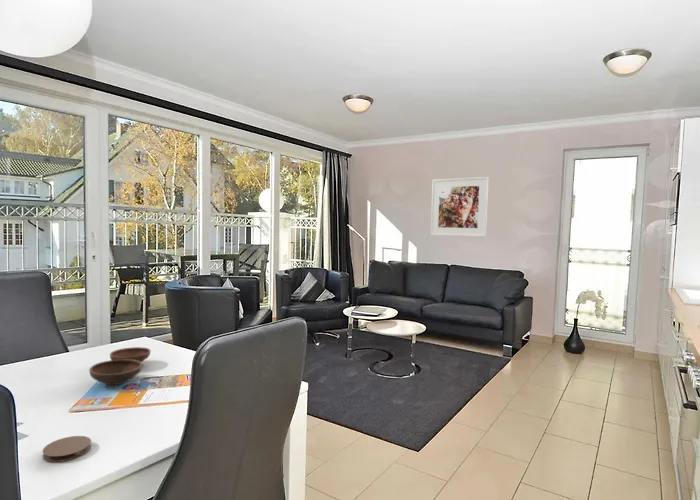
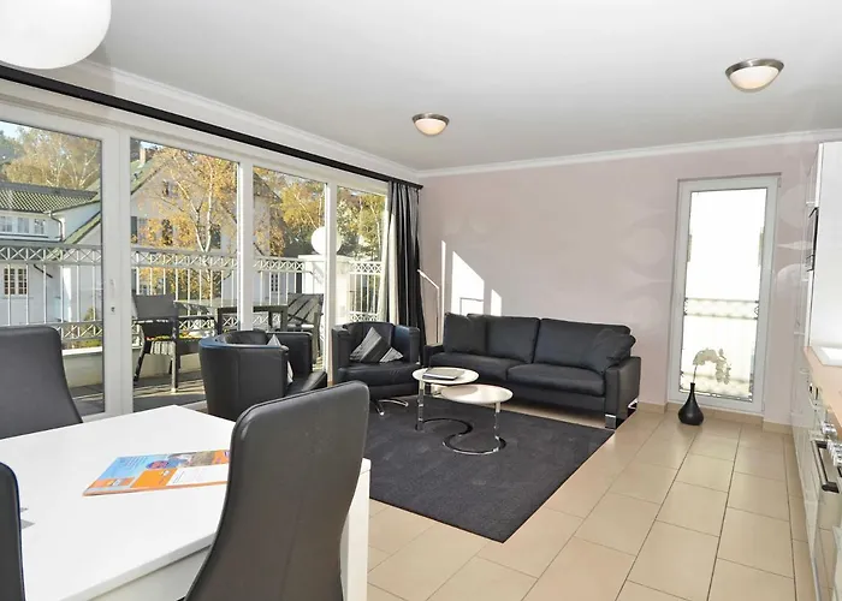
- coaster (67, 448)
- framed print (458, 207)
- bowl (122, 366)
